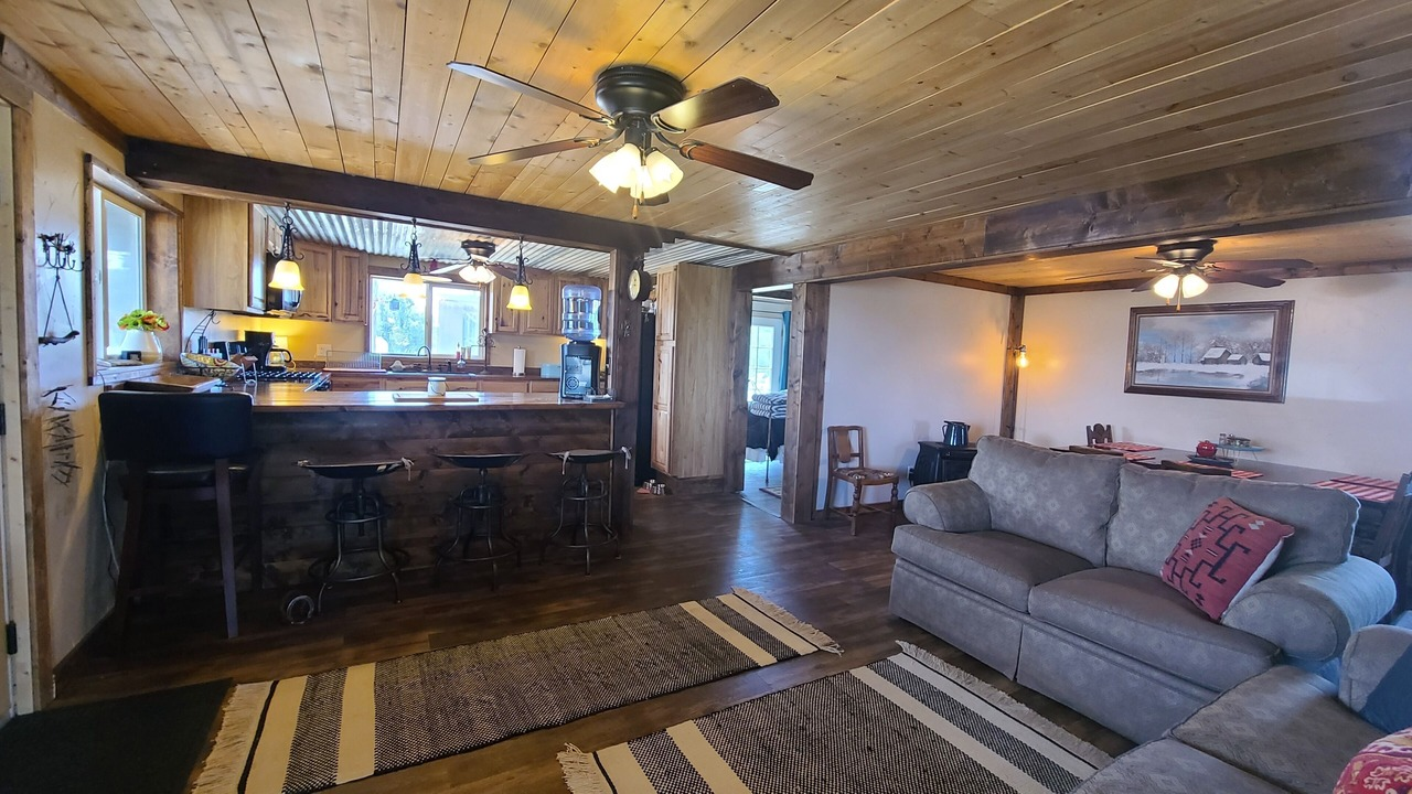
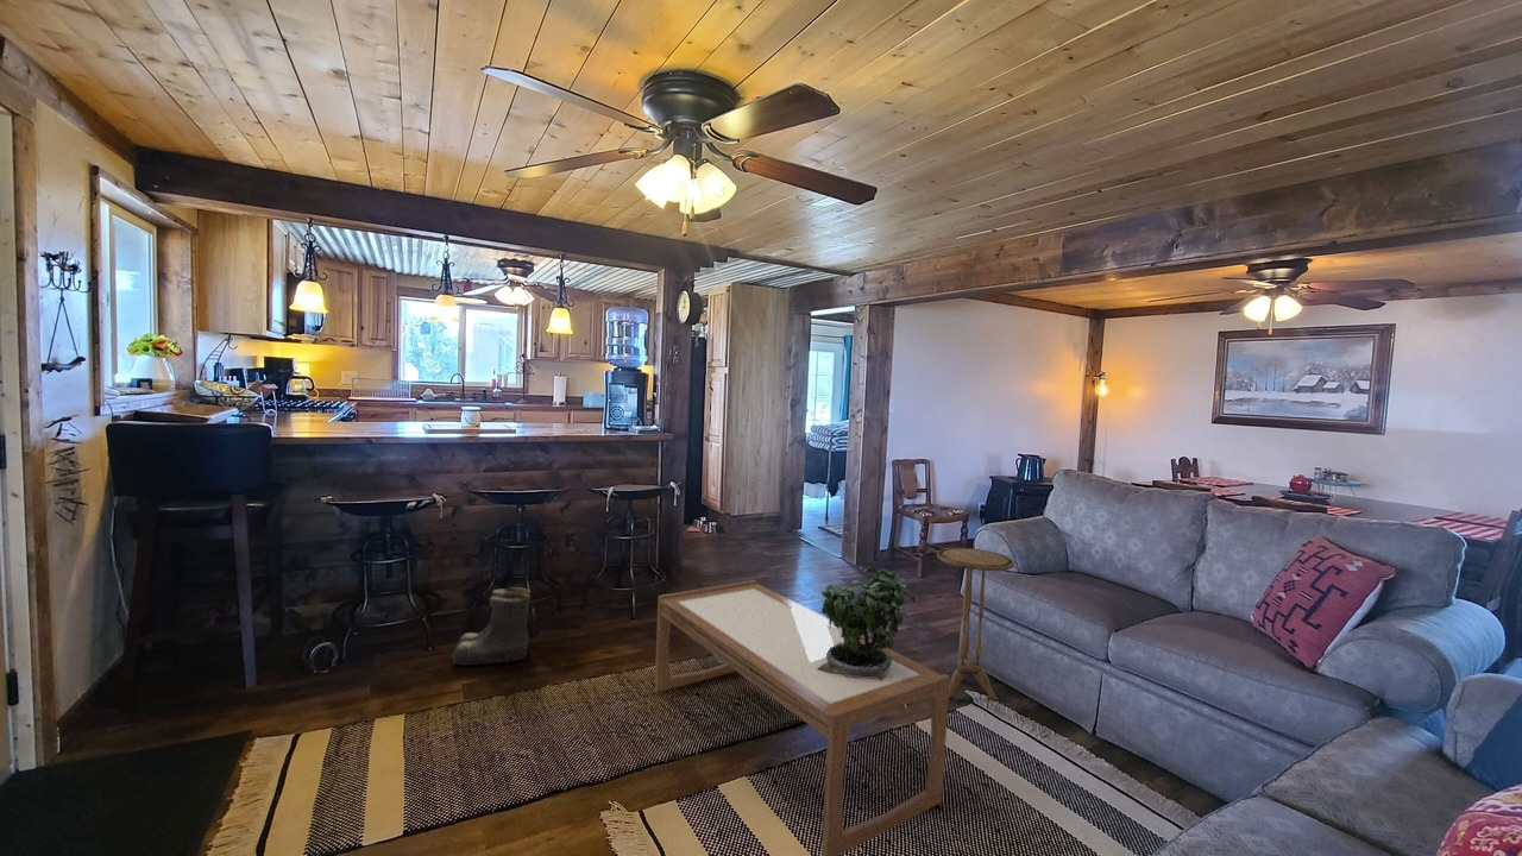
+ side table (968, 624)
+ coffee table (780, 685)
+ boots (492, 623)
+ potted plant (866, 610)
